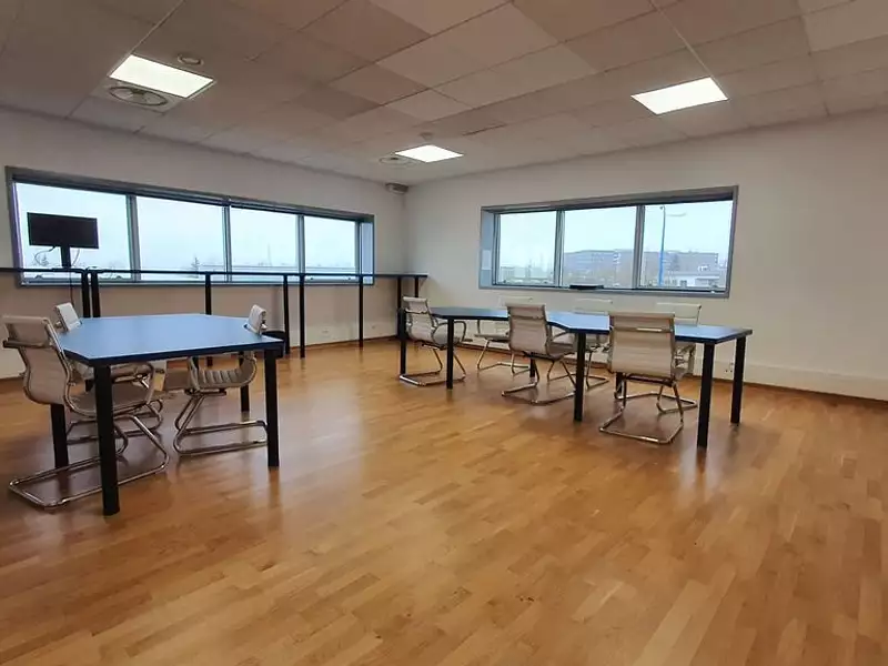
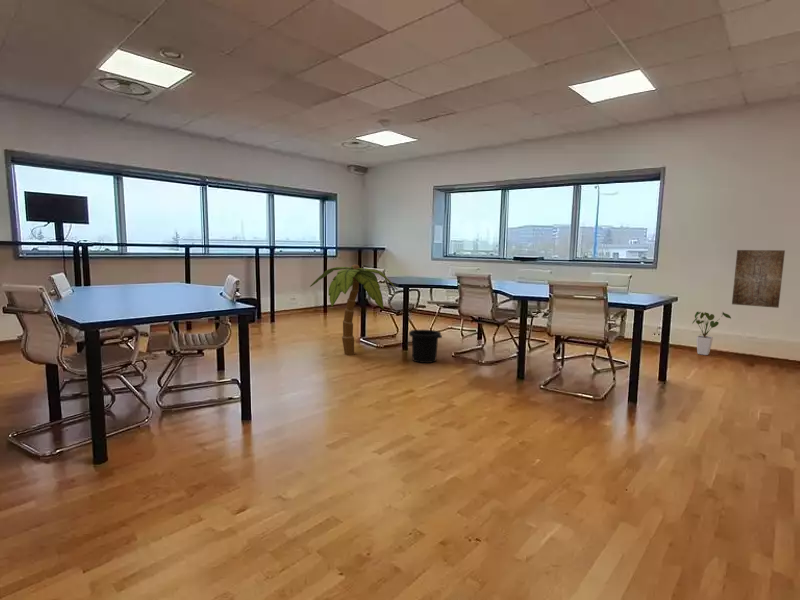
+ wall art (757, 278)
+ house plant (708, 331)
+ decorative plant (352, 309)
+ trash can (424, 346)
